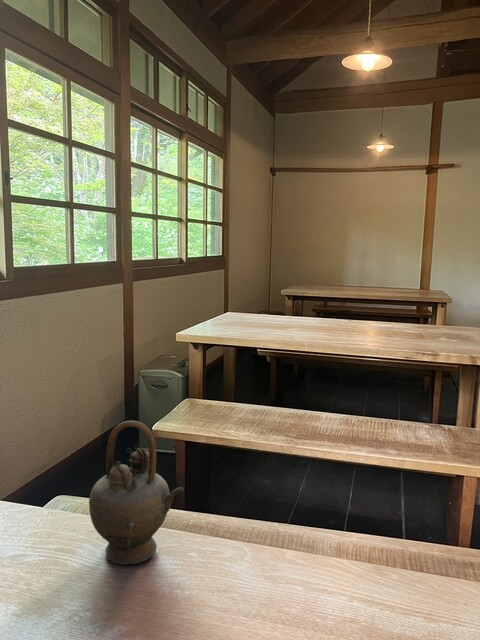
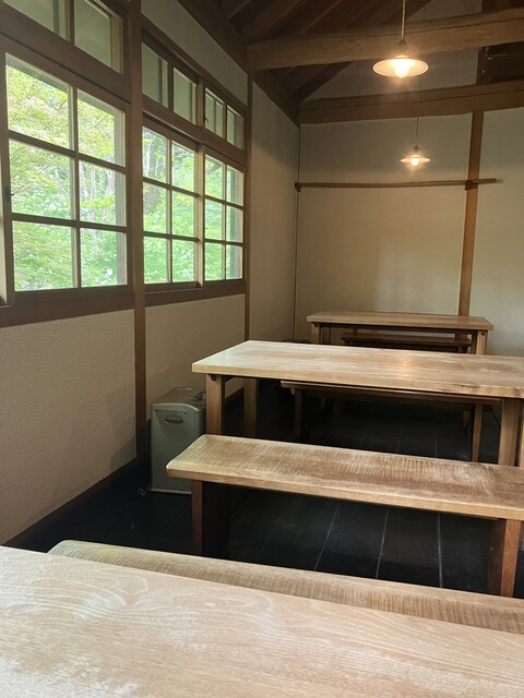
- teapot (137, 489)
